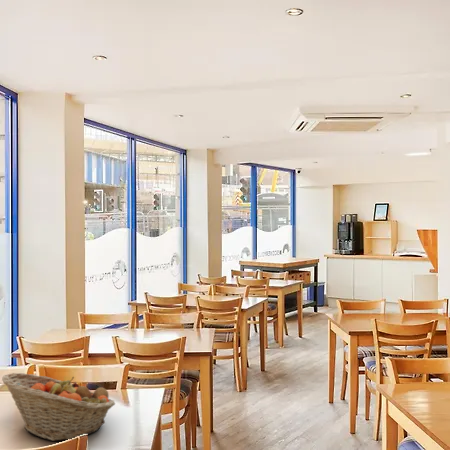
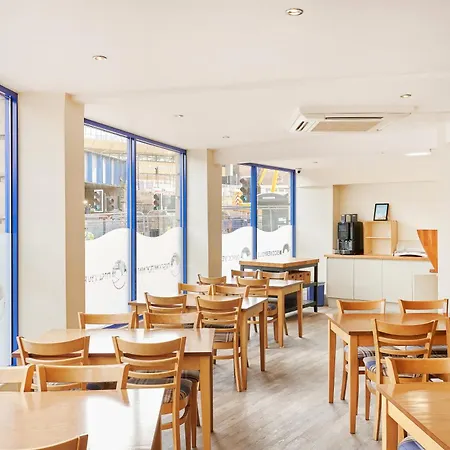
- fruit basket (58, 399)
